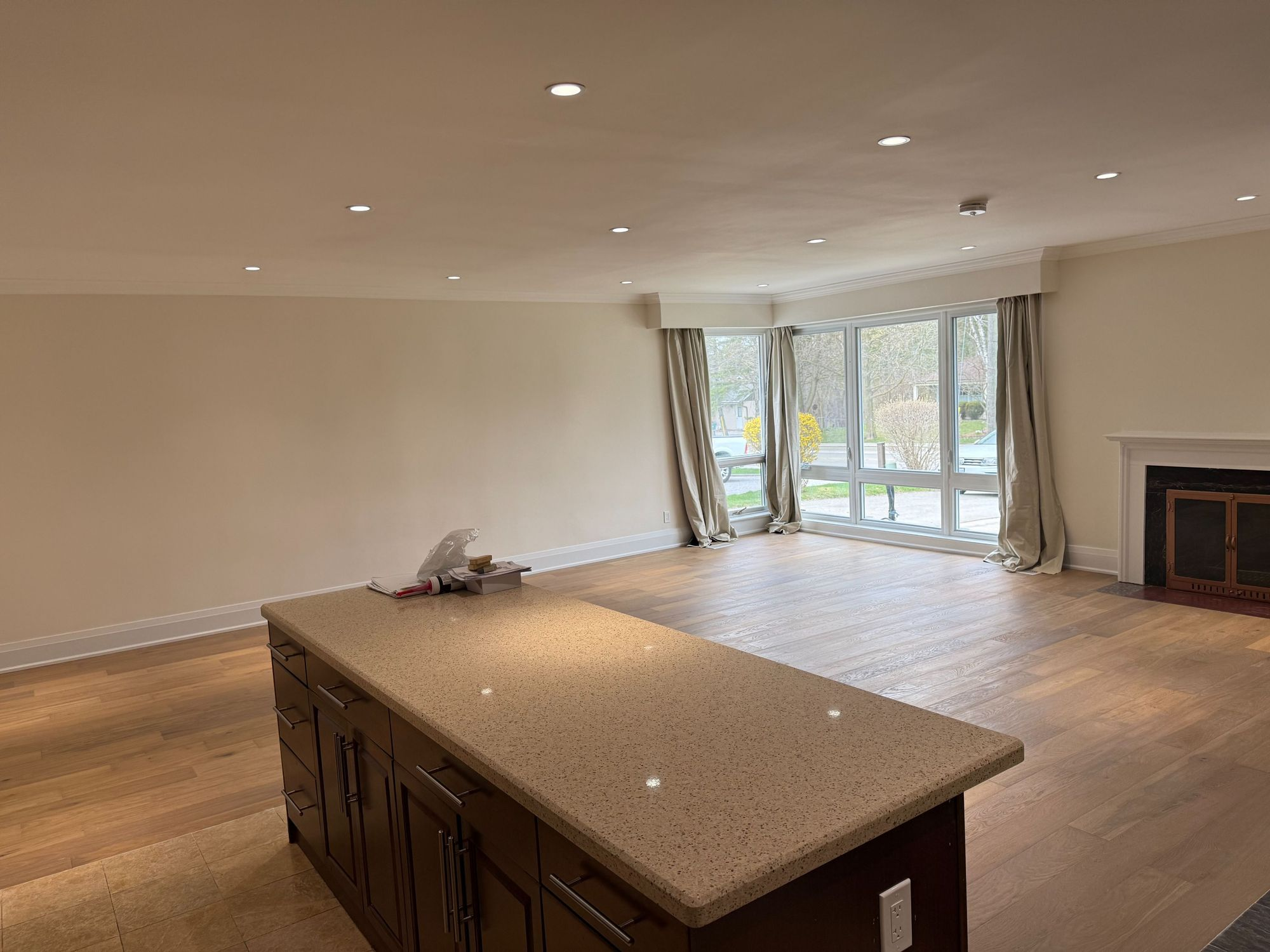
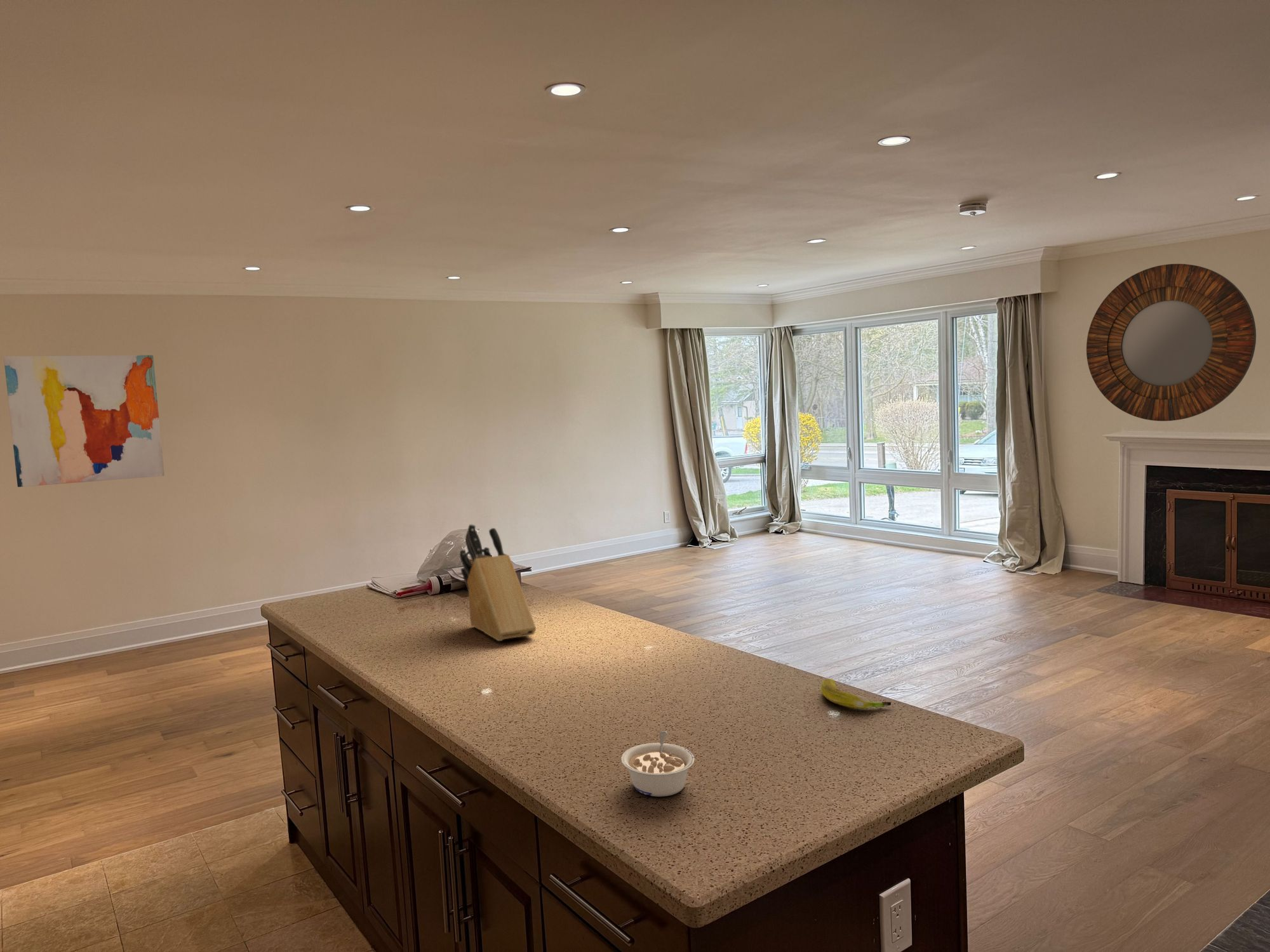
+ home mirror (1165, 343)
+ knife block (494, 578)
+ banana (846, 694)
+ wall art (88, 418)
+ legume (657, 767)
